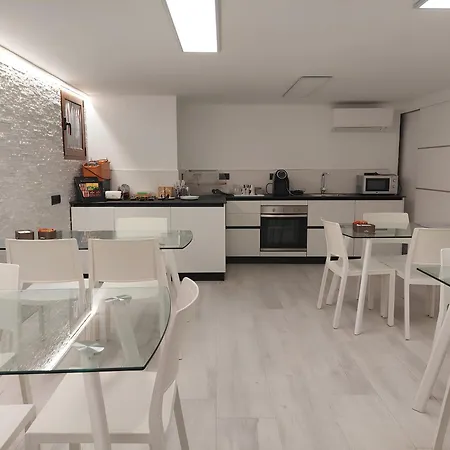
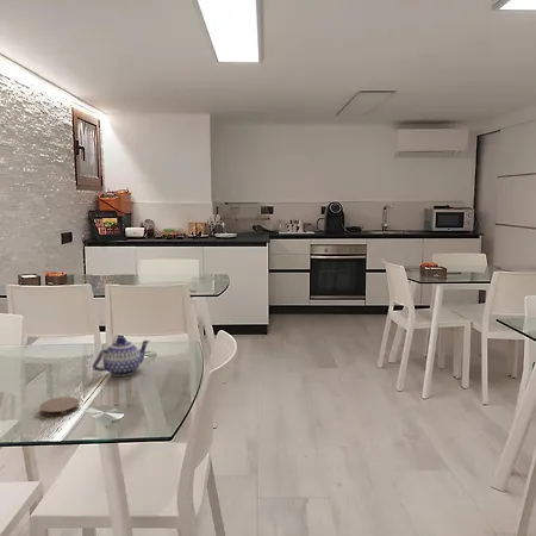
+ coaster (60, 406)
+ teapot (121, 354)
